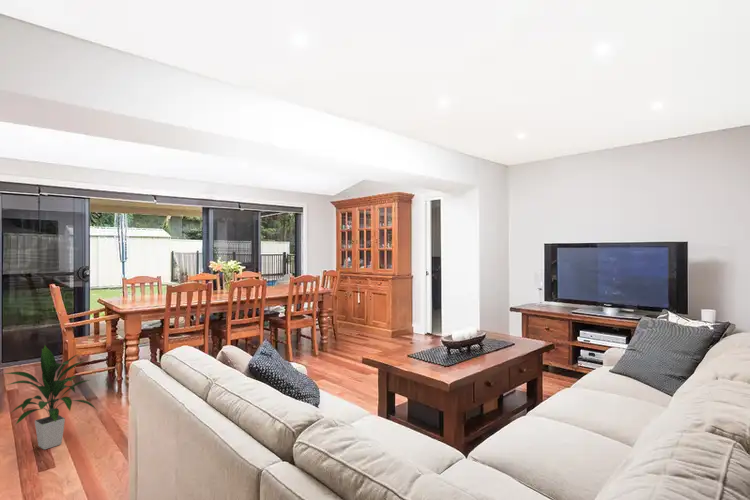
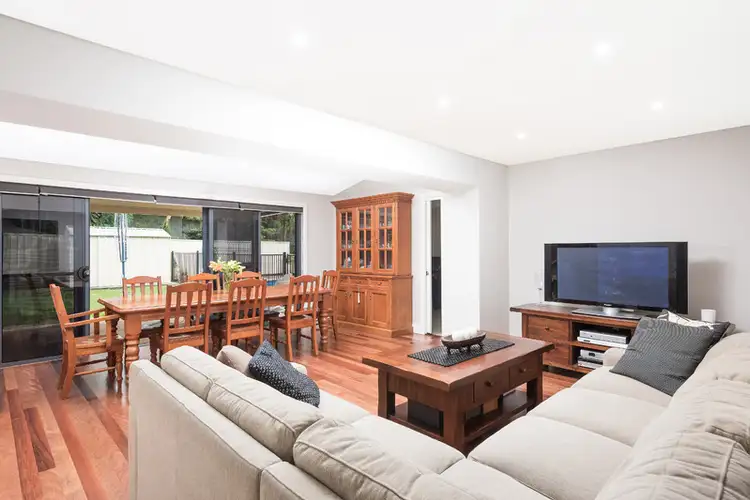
- indoor plant (54, 396)
